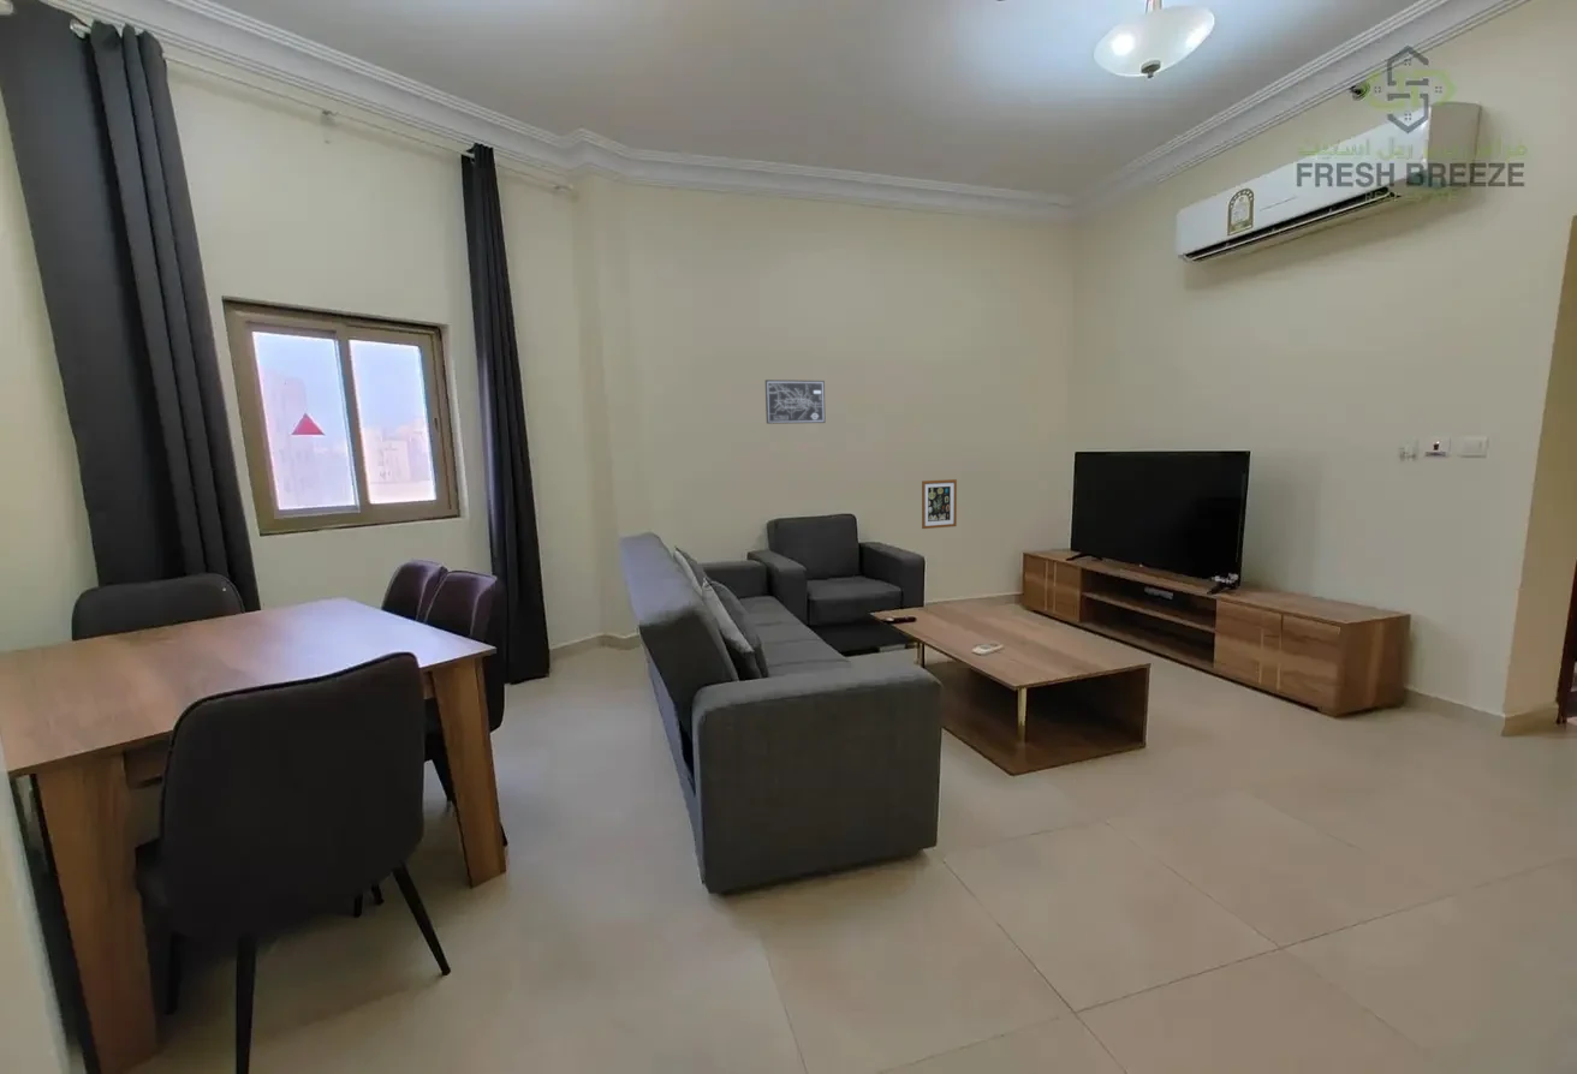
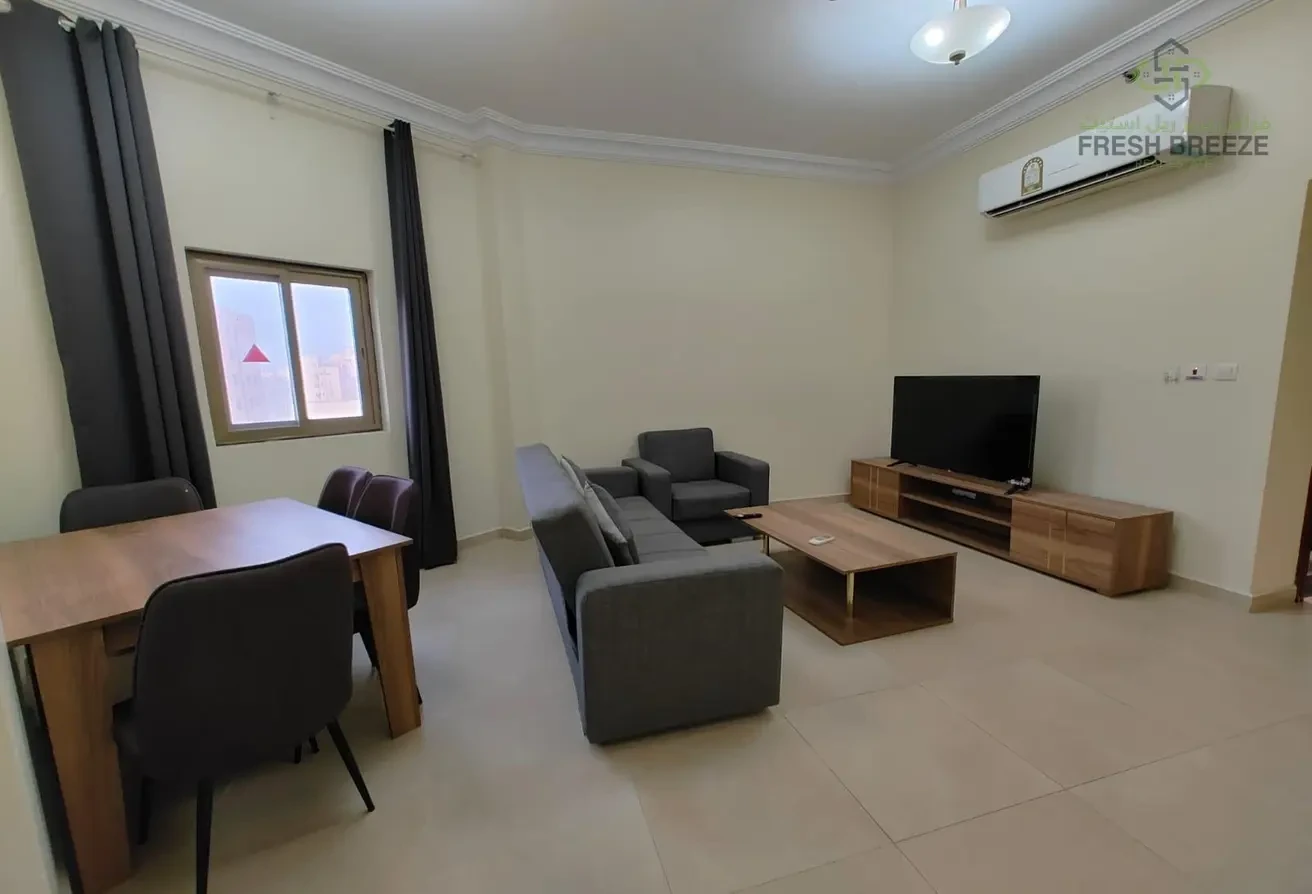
- wall art (939, 503)
- wall art (796, 401)
